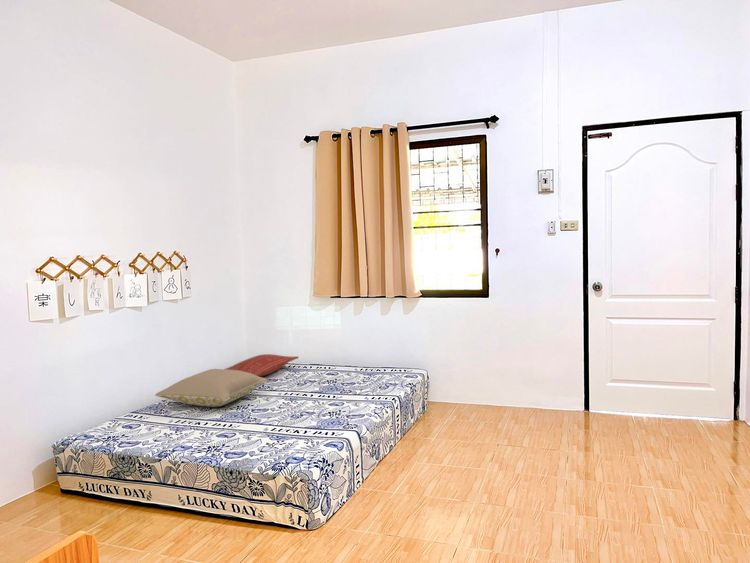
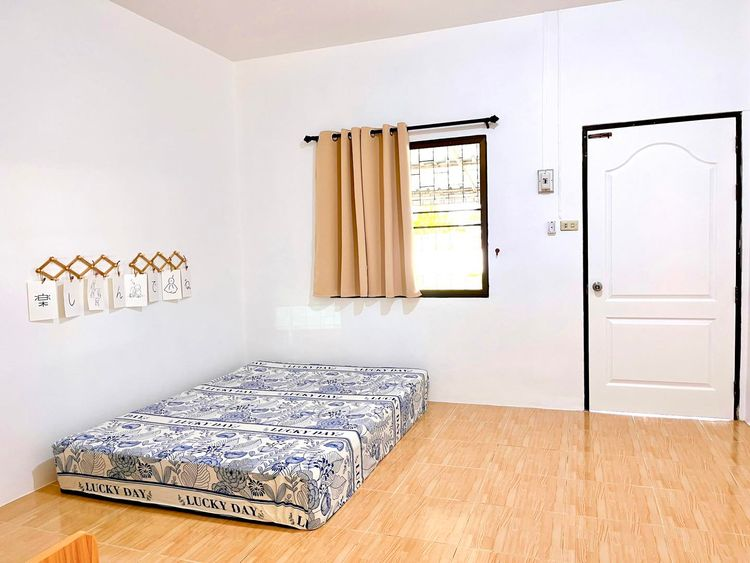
- pillow (259, 365)
- pillow (213, 387)
